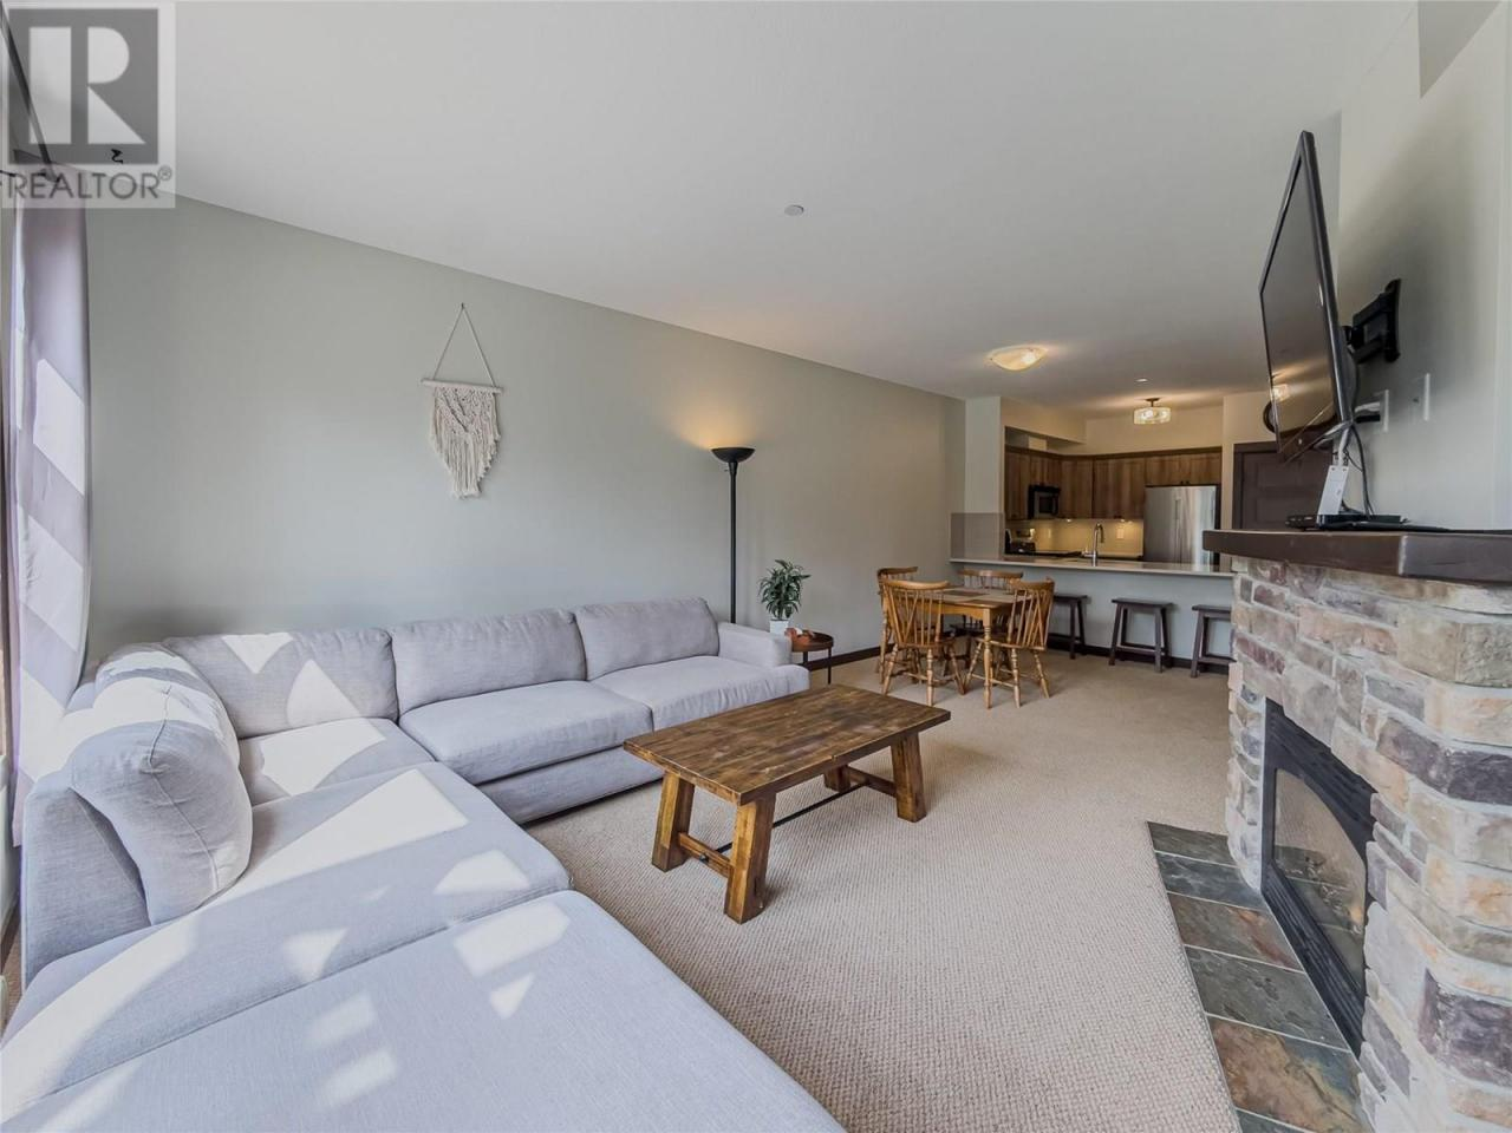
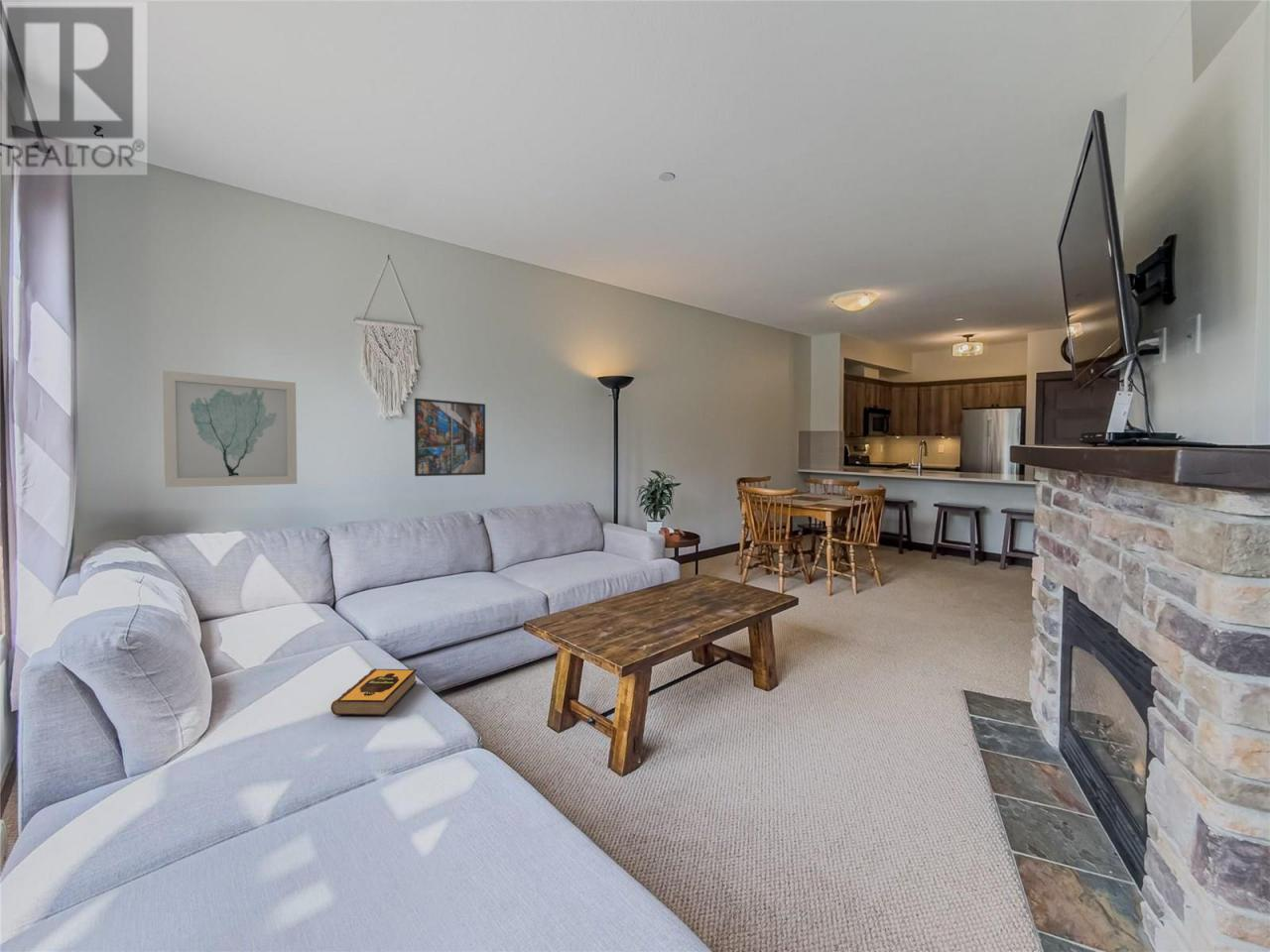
+ hardback book (376, 690)
+ wall art (234, 431)
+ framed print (451, 438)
